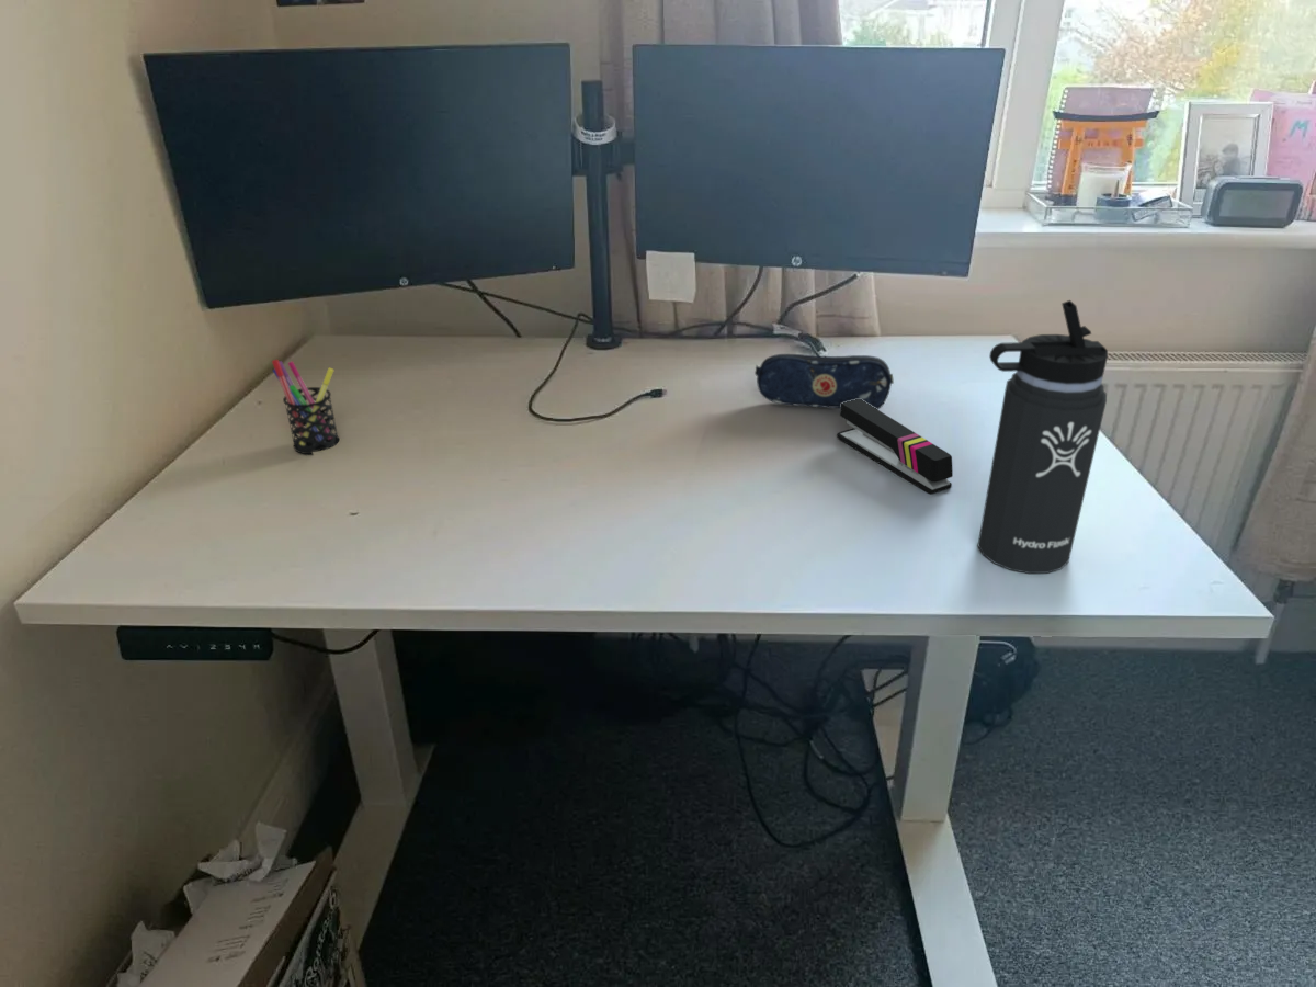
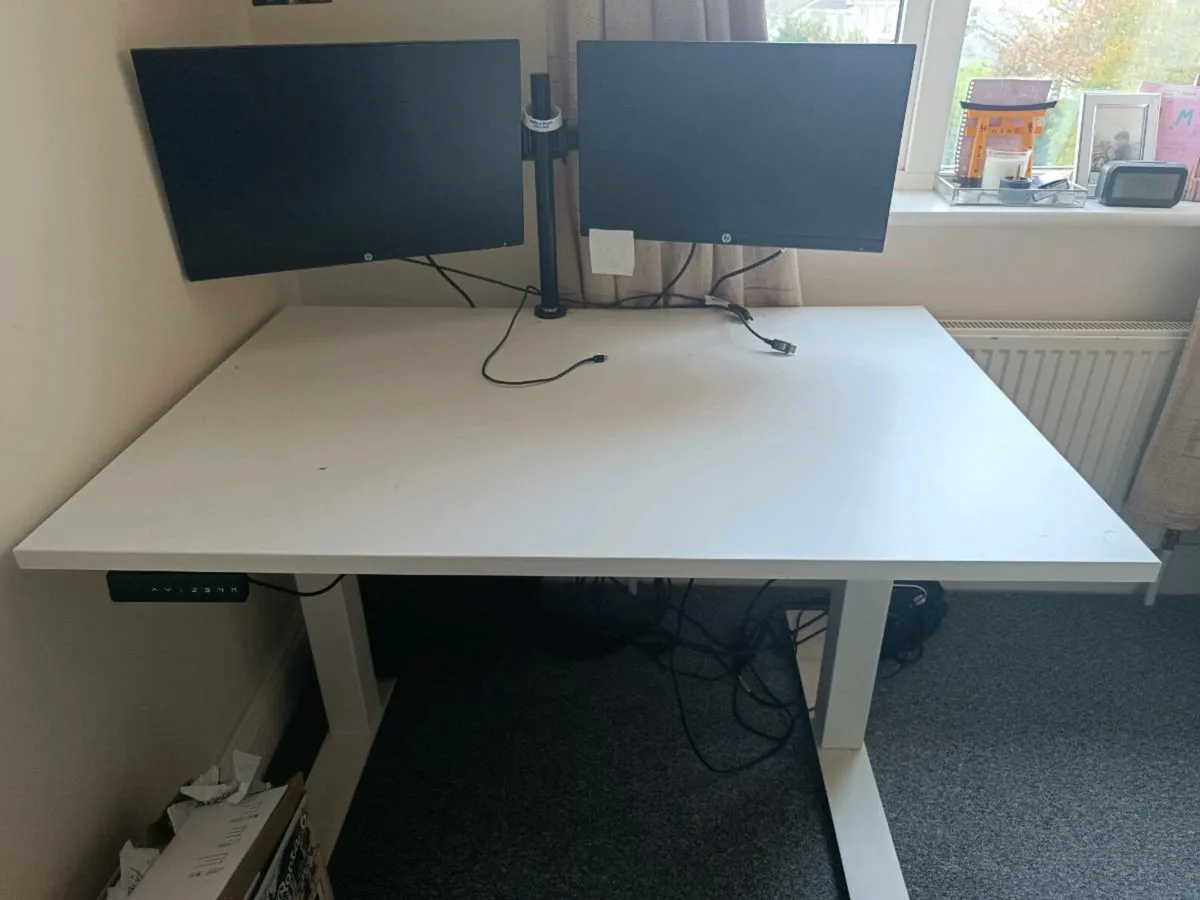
- stapler (893, 443)
- pencil case (824, 381)
- pen holder (304, 405)
- thermos bottle (1035, 434)
